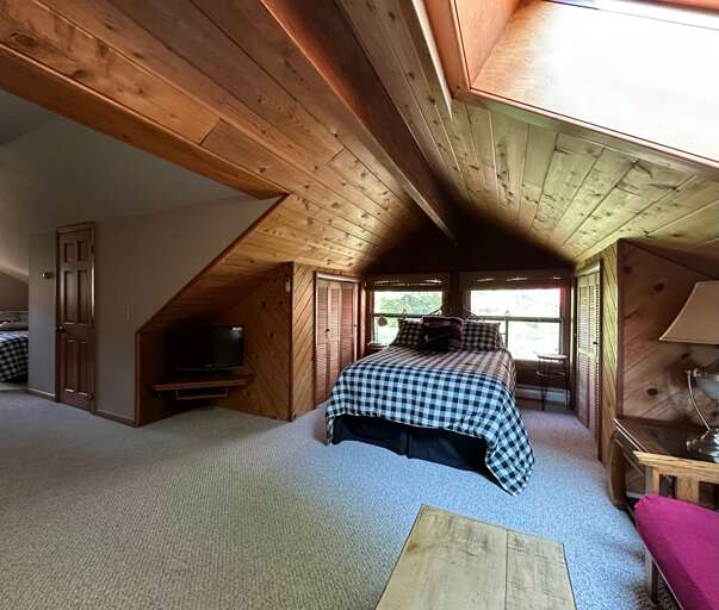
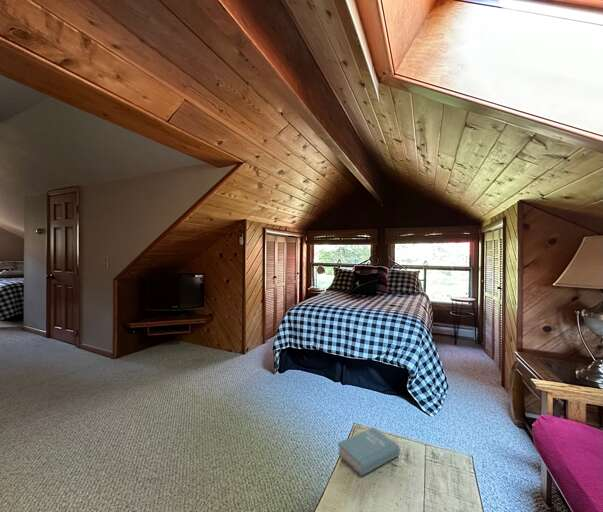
+ book (368, 449)
